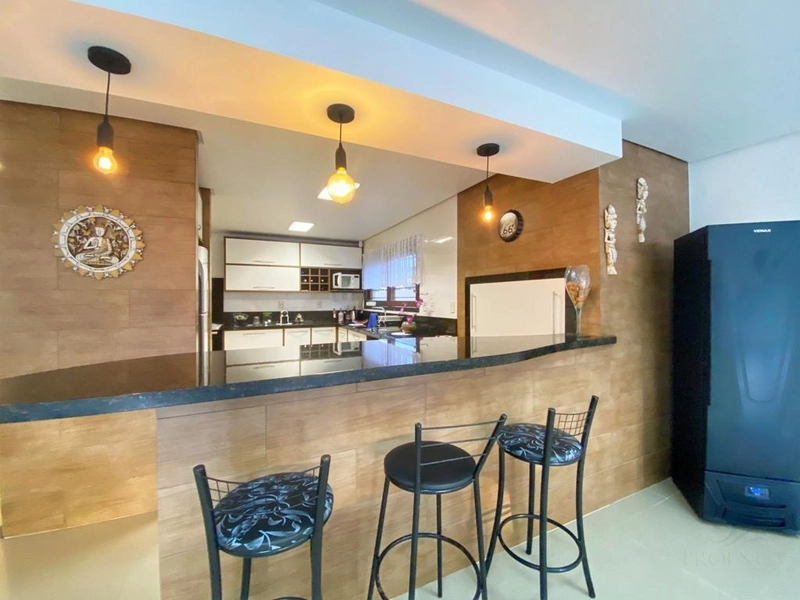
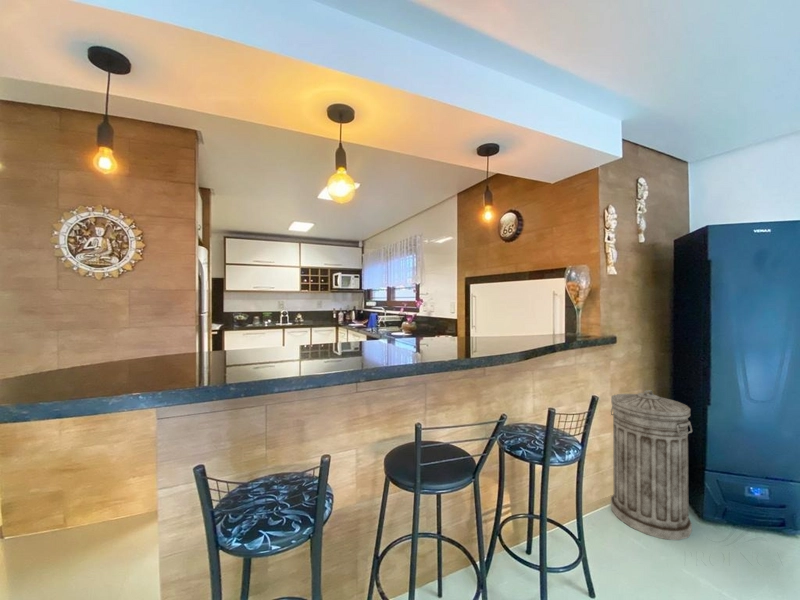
+ trash can (648, 453)
